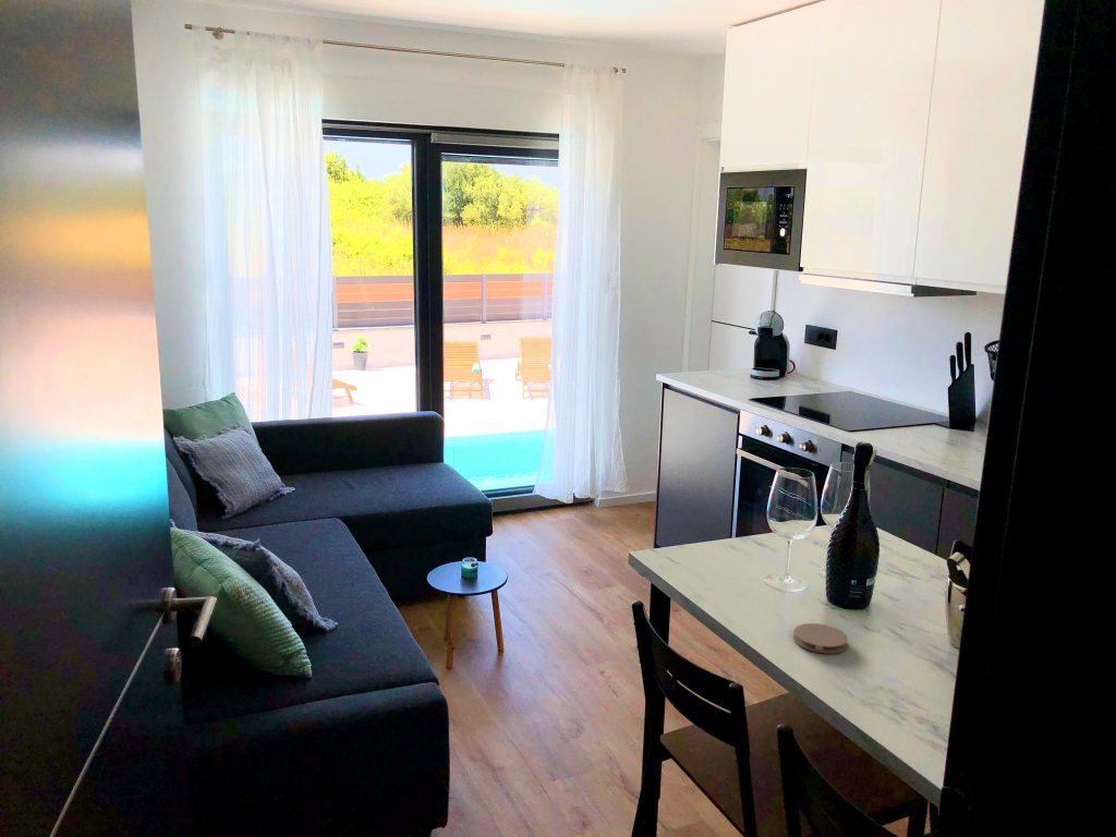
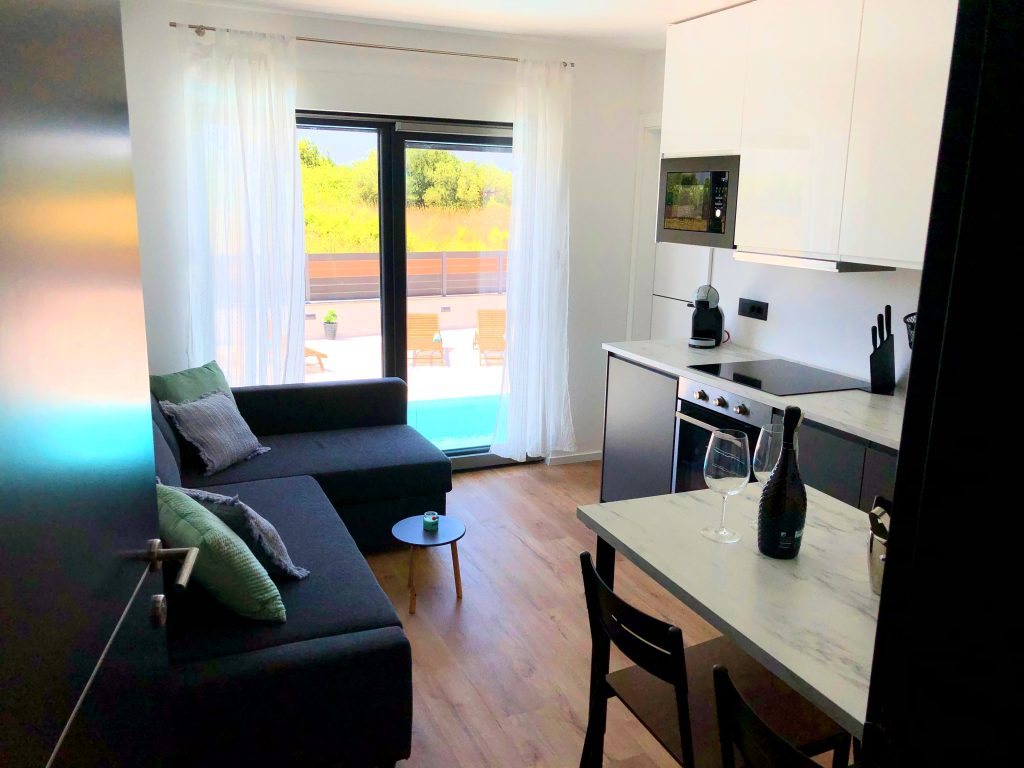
- coaster (820, 638)
